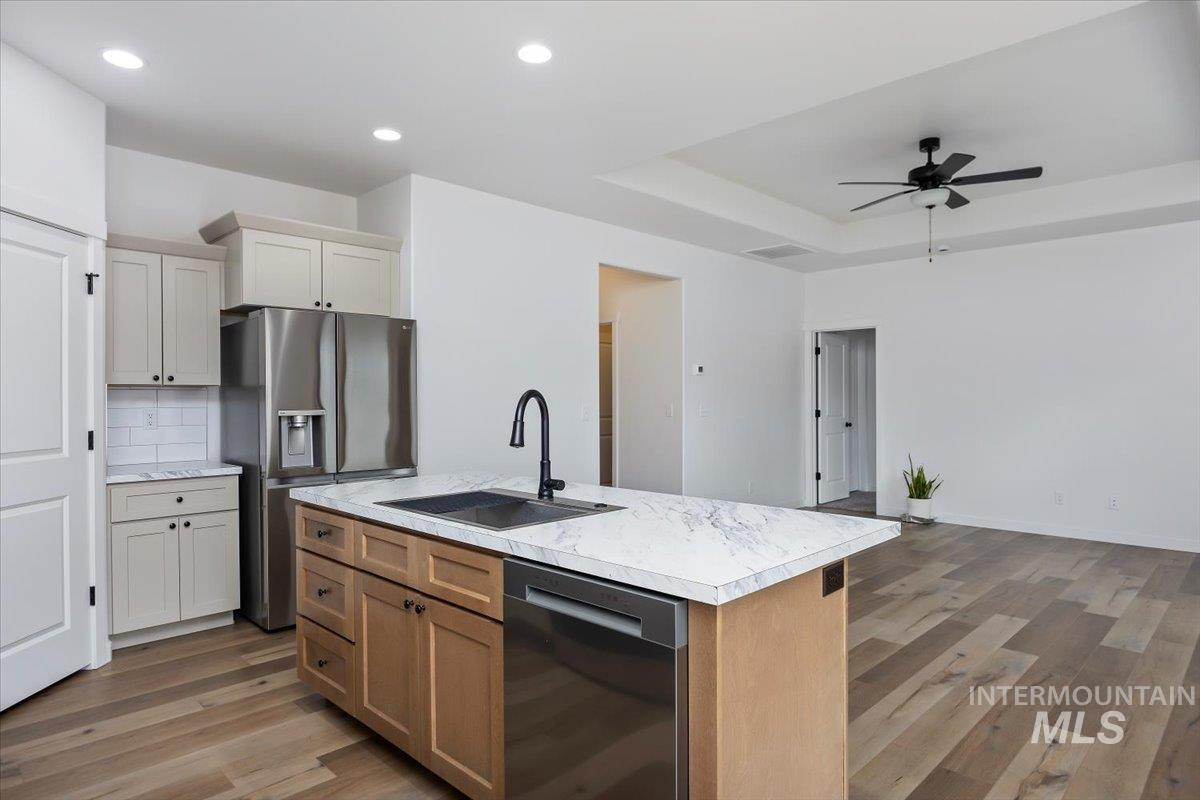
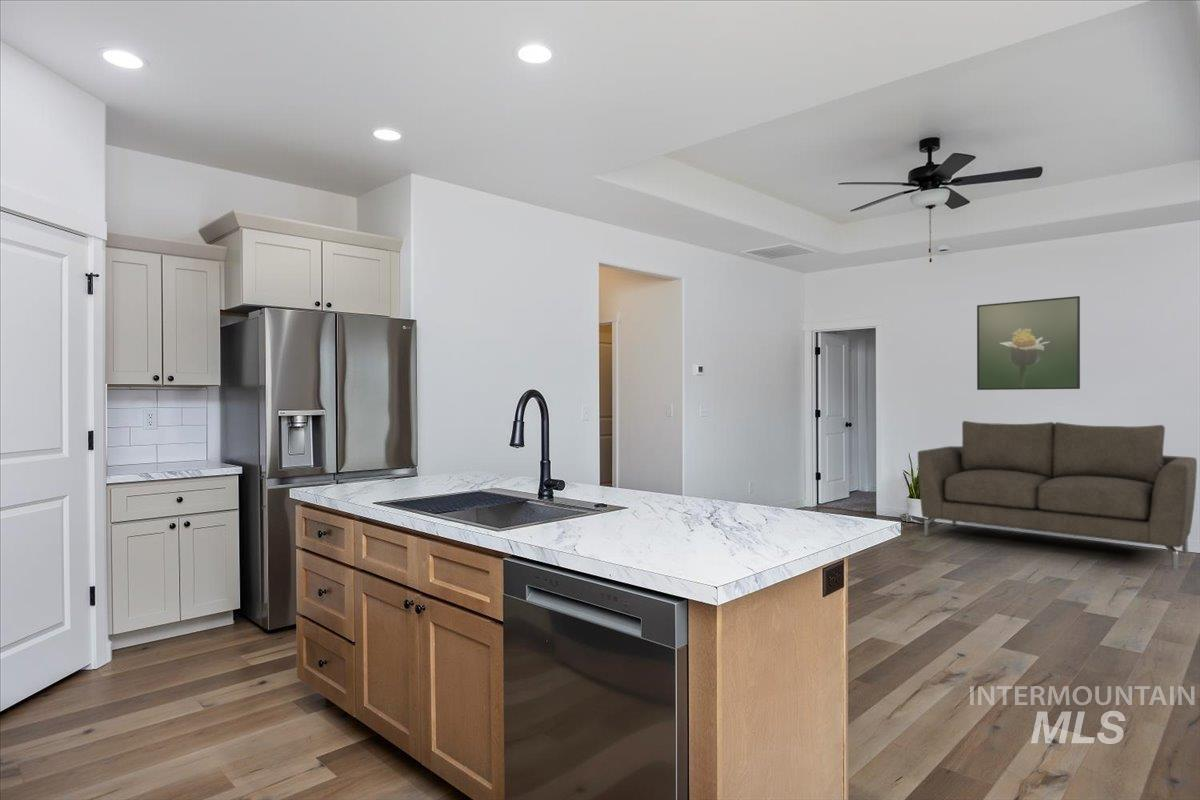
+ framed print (1026, 345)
+ sofa (1048, 483)
